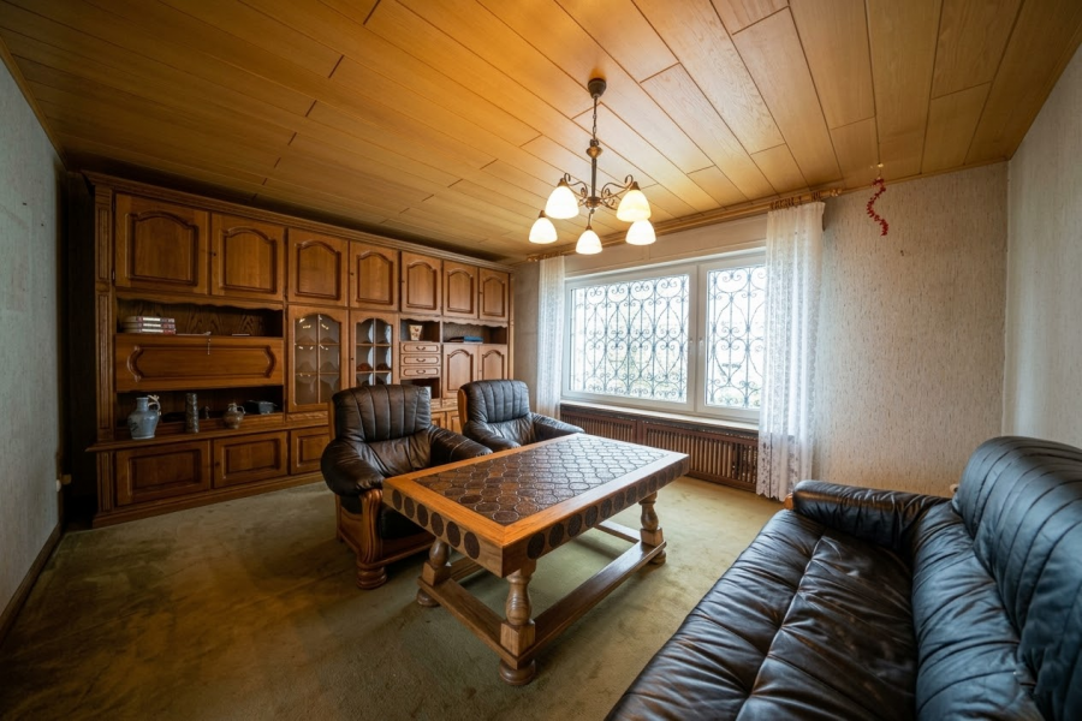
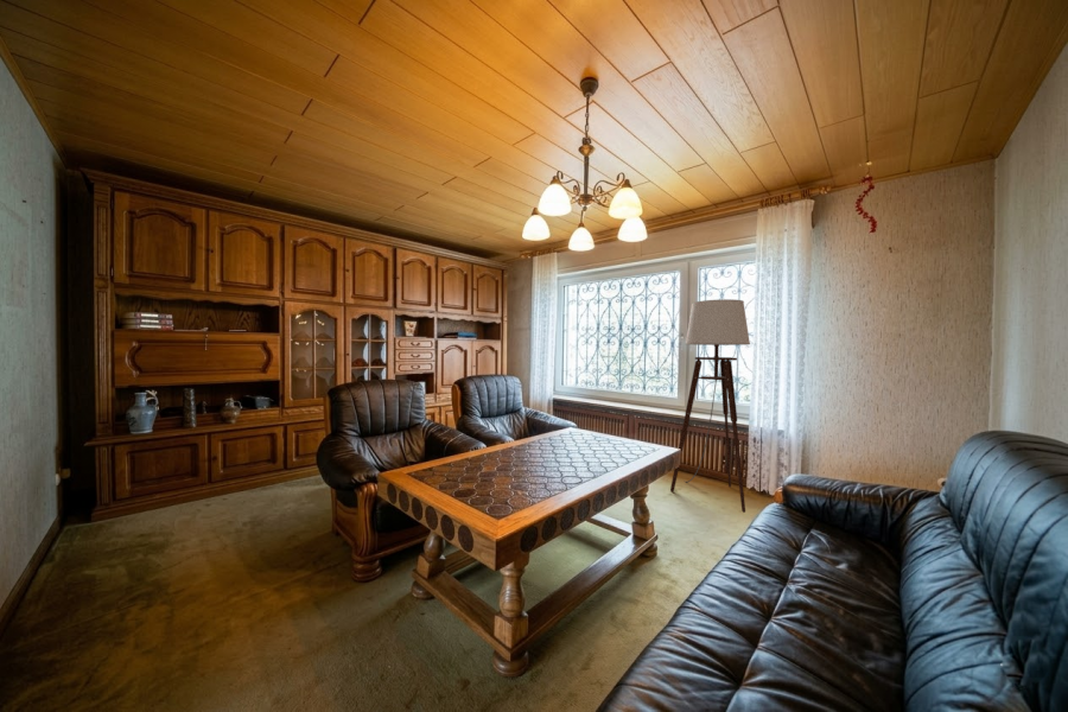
+ floor lamp (713, 398)
